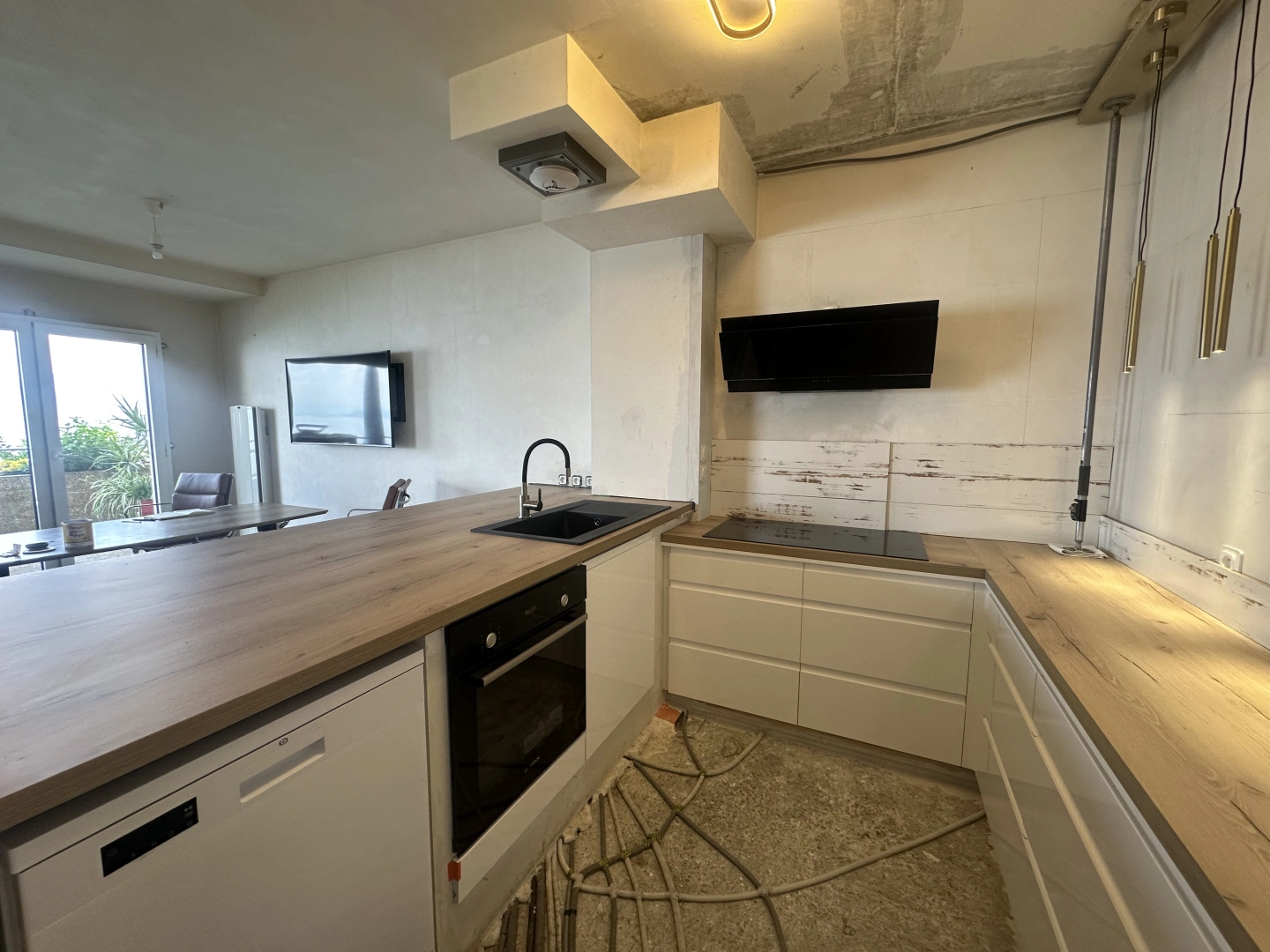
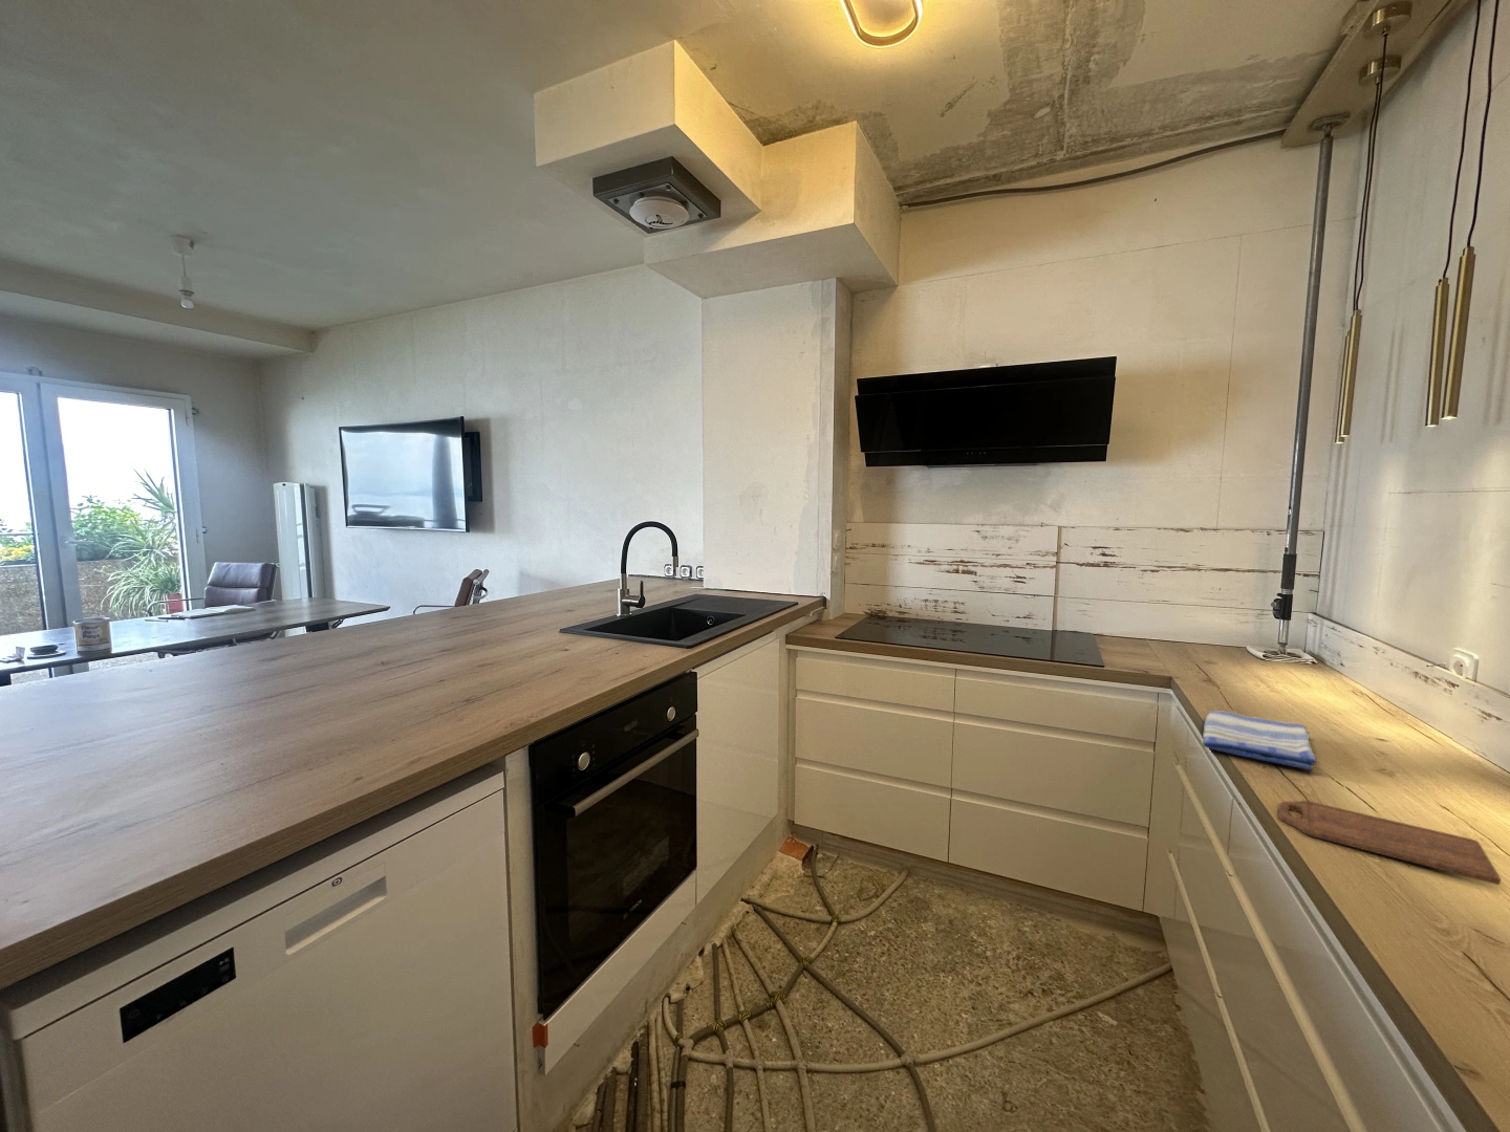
+ cutting board (1374, 834)
+ dish towel (1257, 736)
